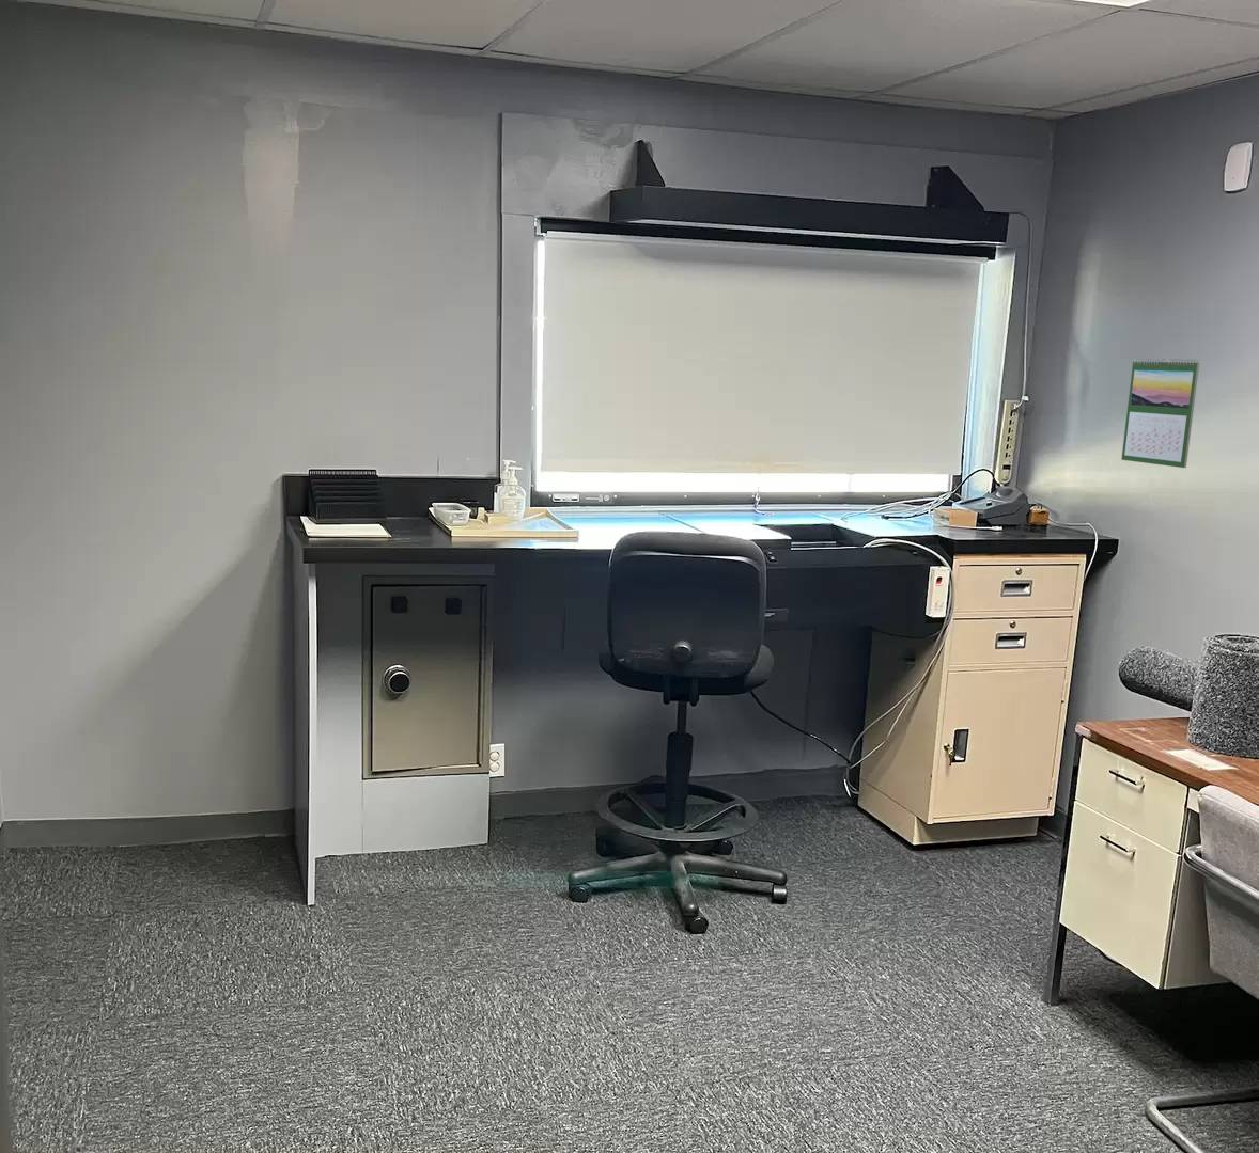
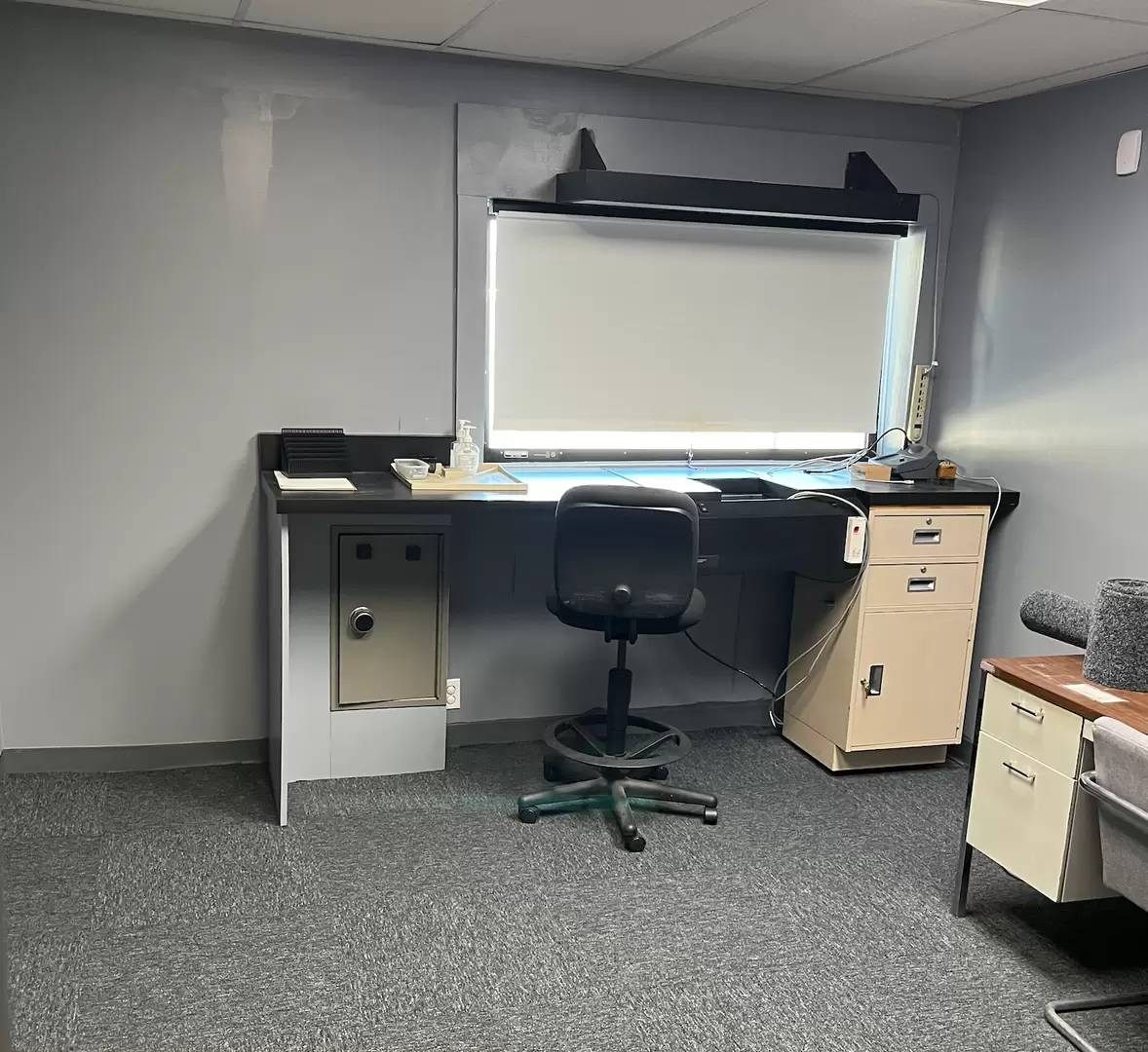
- calendar (1158, 410)
